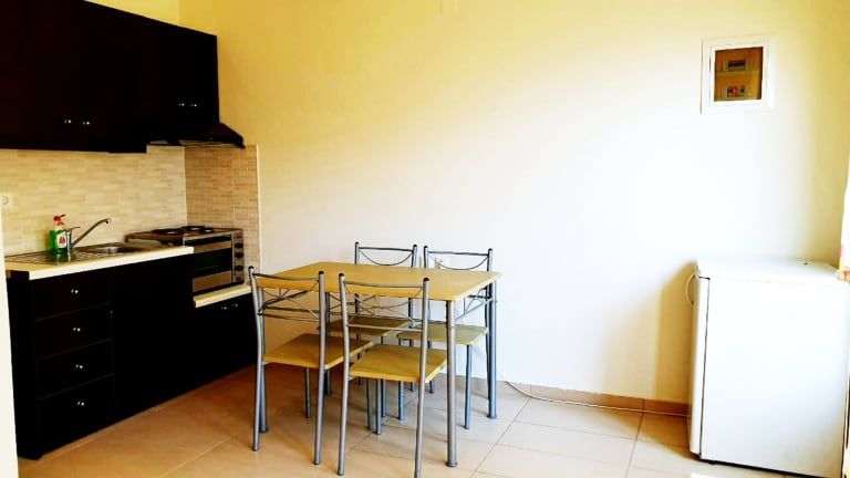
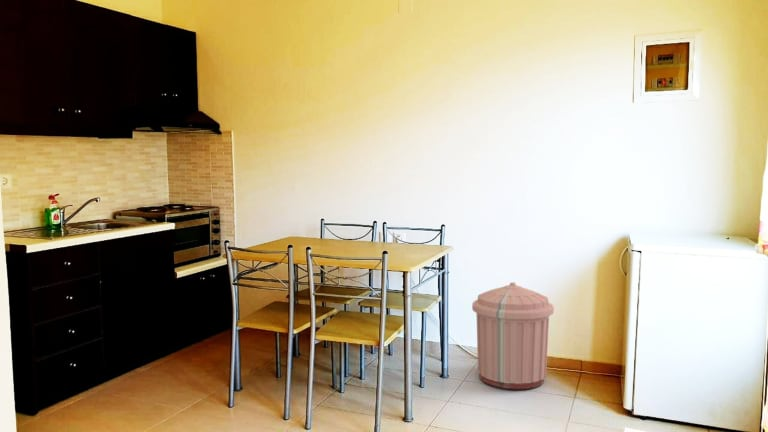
+ trash can (512, 330)
